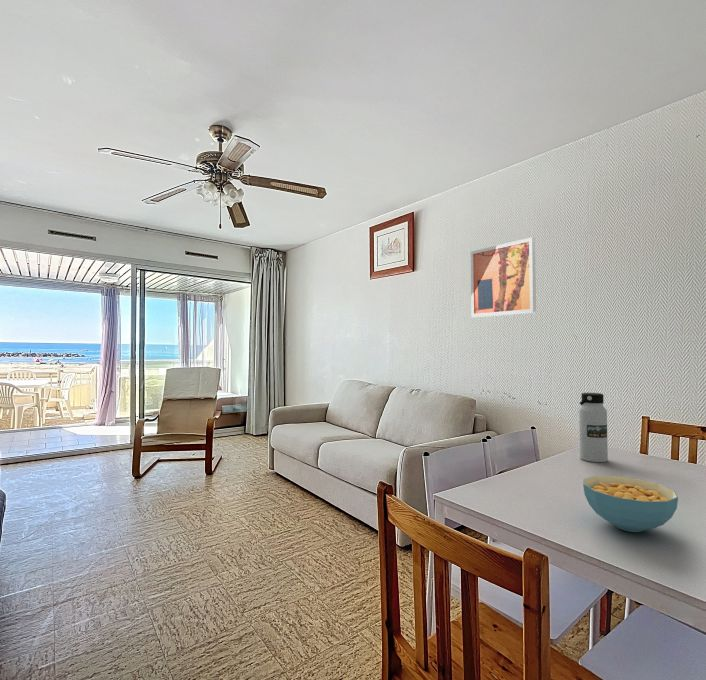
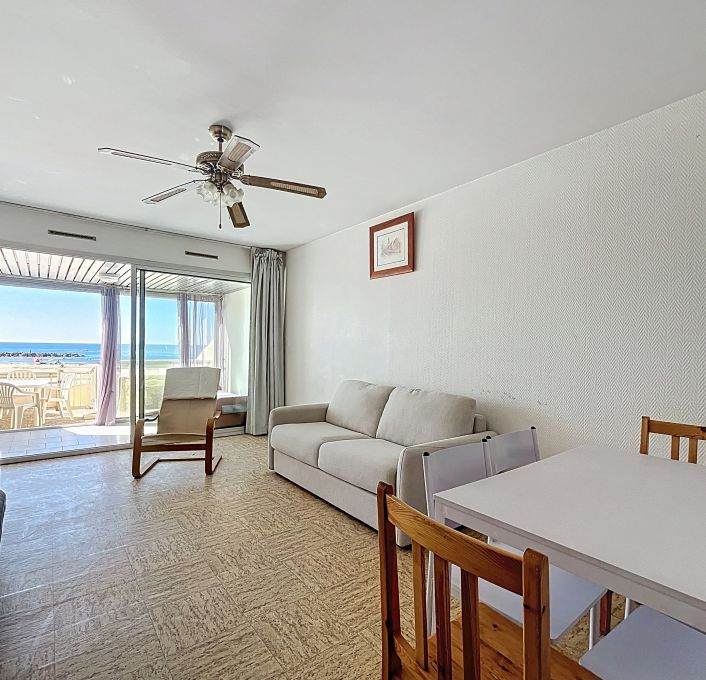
- water bottle (592, 426)
- wall art (501, 280)
- cereal bowl (628, 507)
